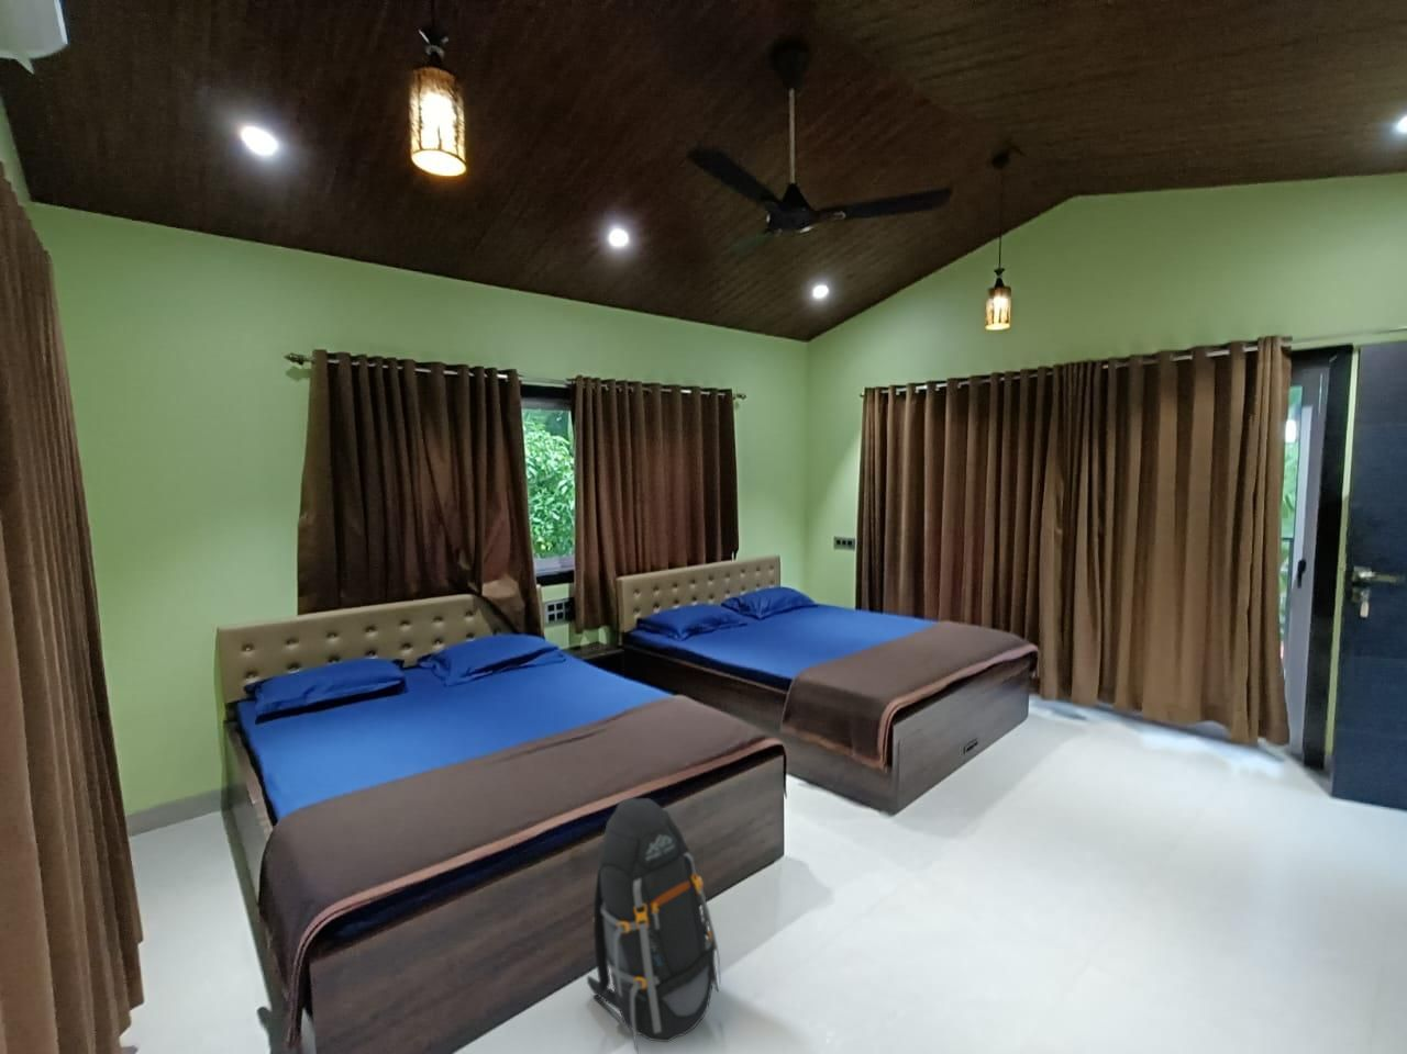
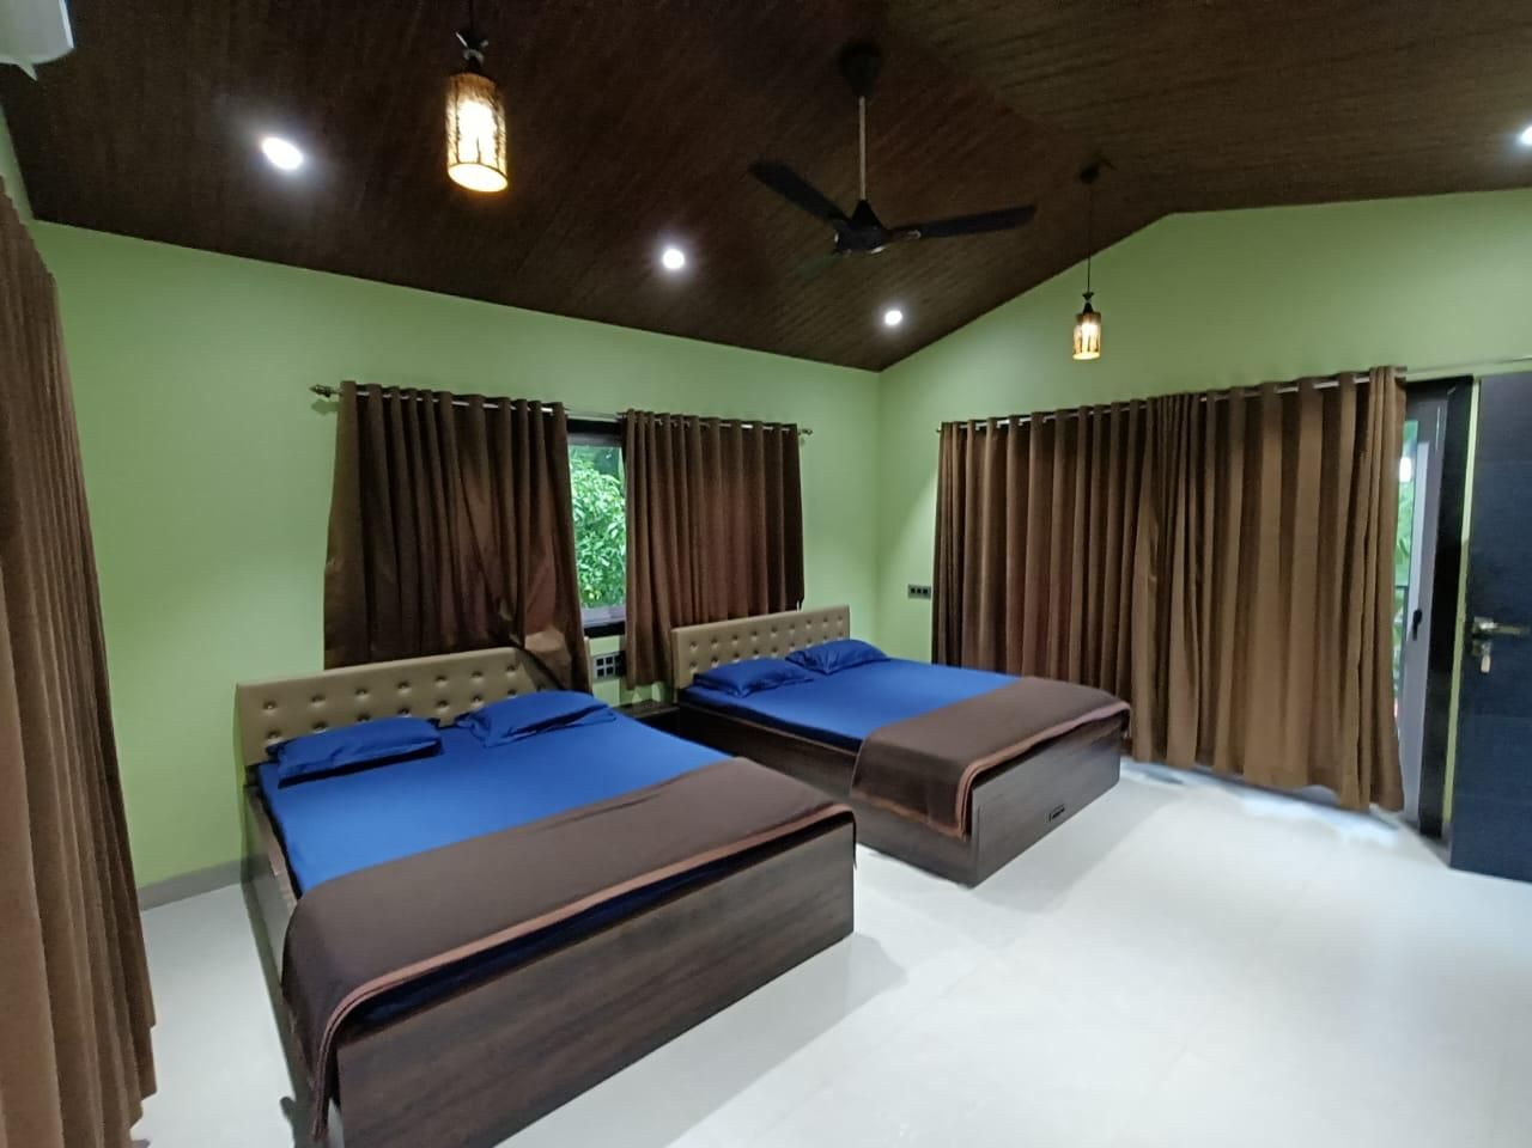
- backpack (650, 911)
